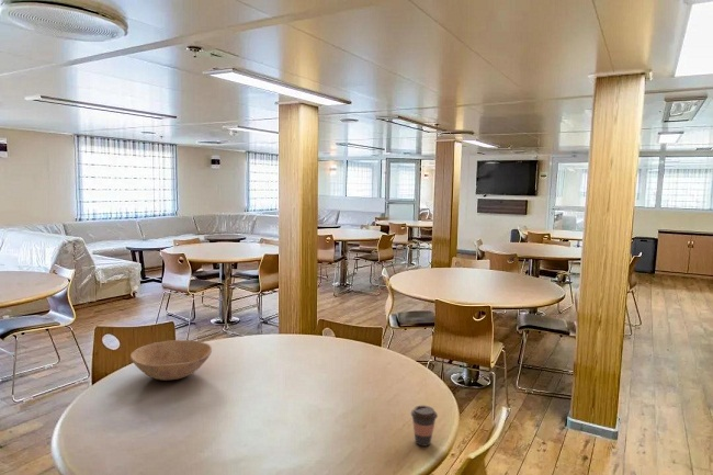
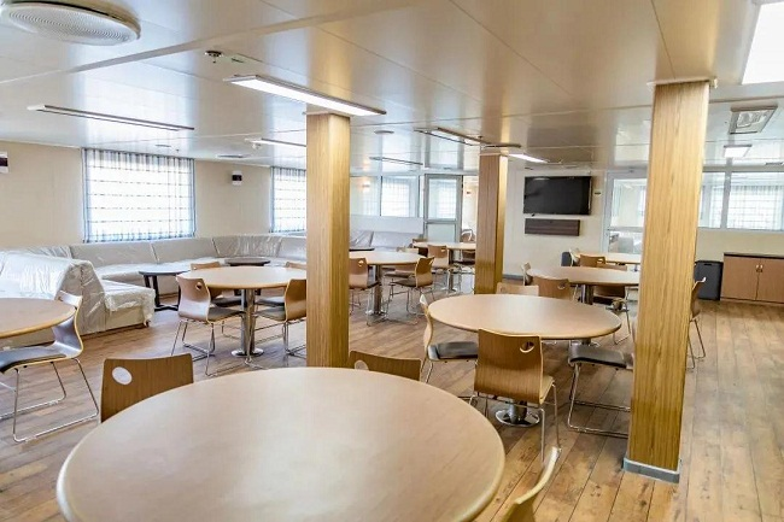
- coffee cup (423, 426)
- bowl (172, 363)
